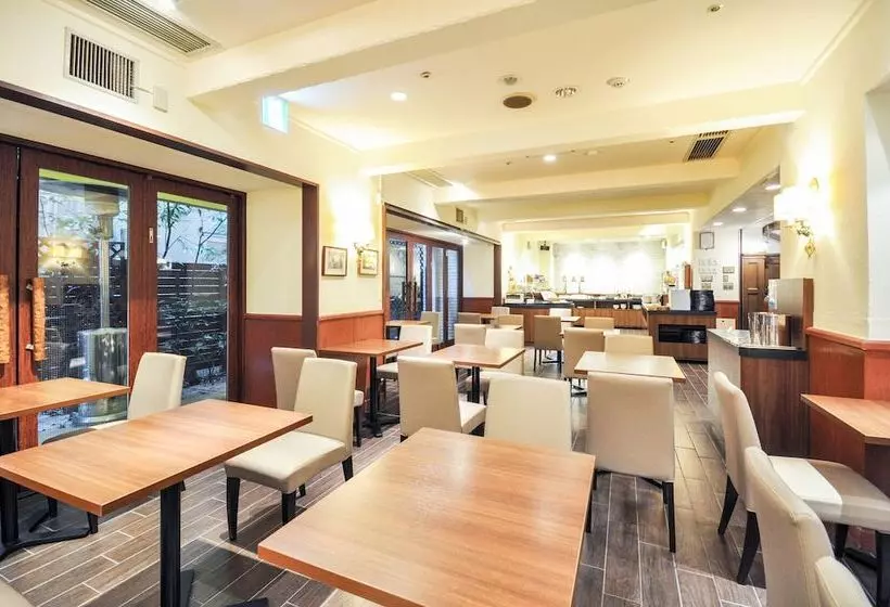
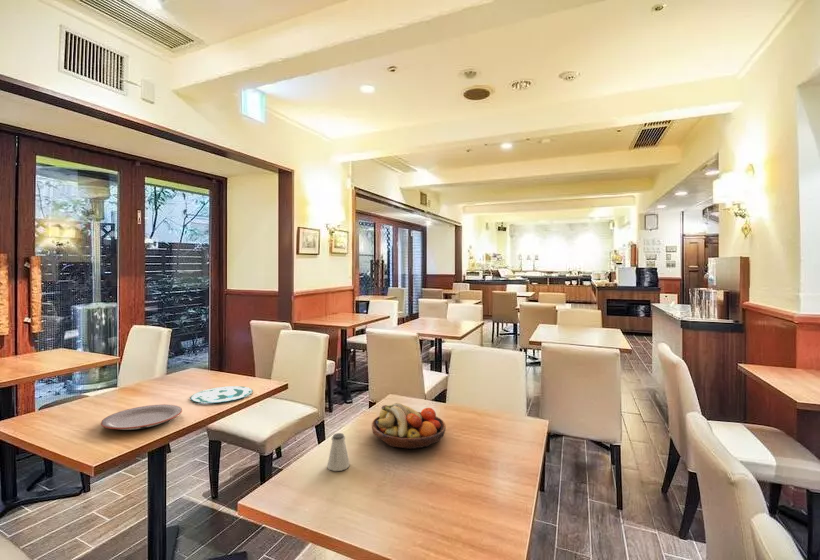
+ plate (143, 417)
+ saltshaker (338, 450)
+ plate (222, 391)
+ fruit bowl (408, 421)
